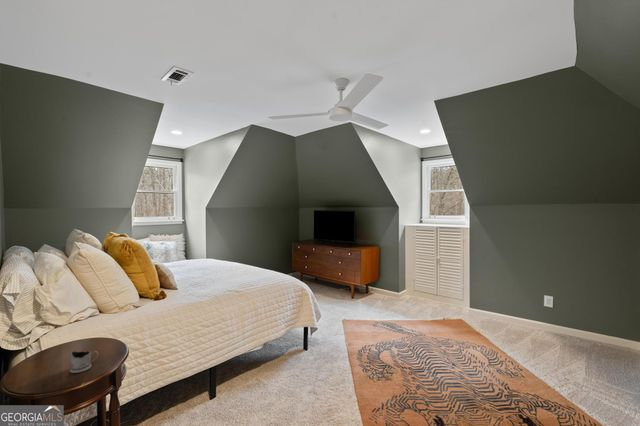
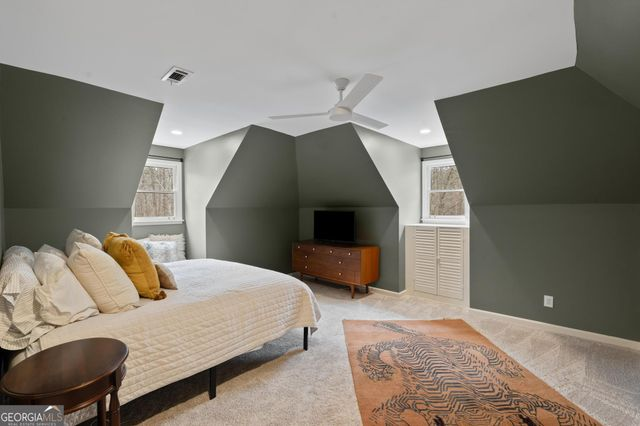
- tea glass holder (84, 358)
